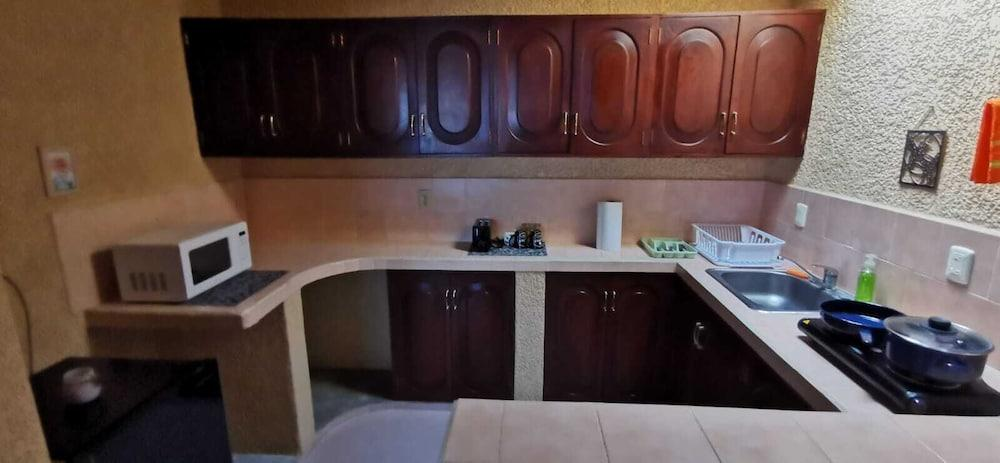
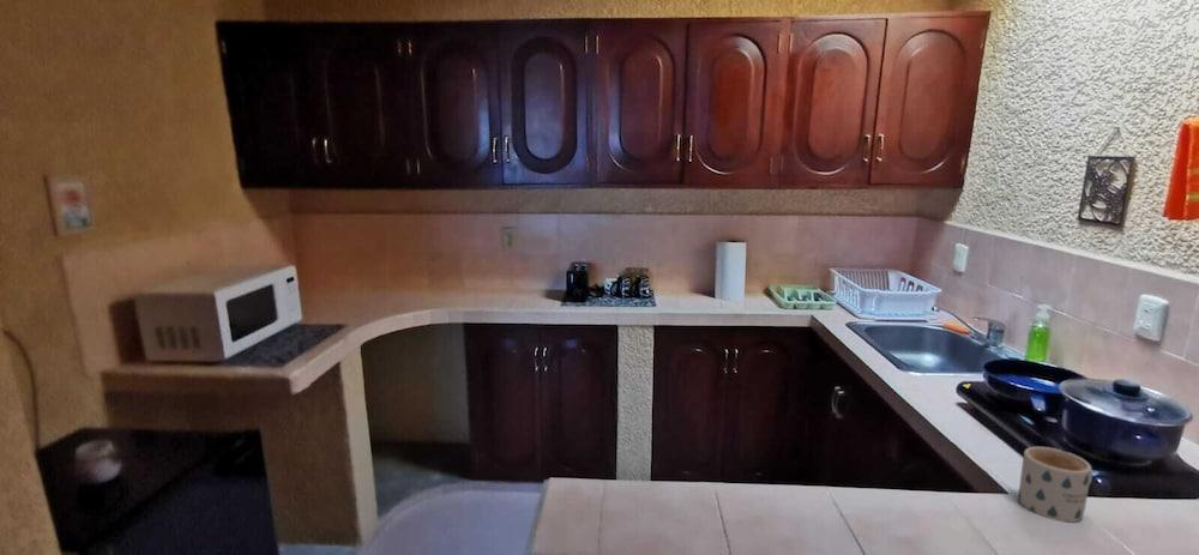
+ mug (1061, 482)
